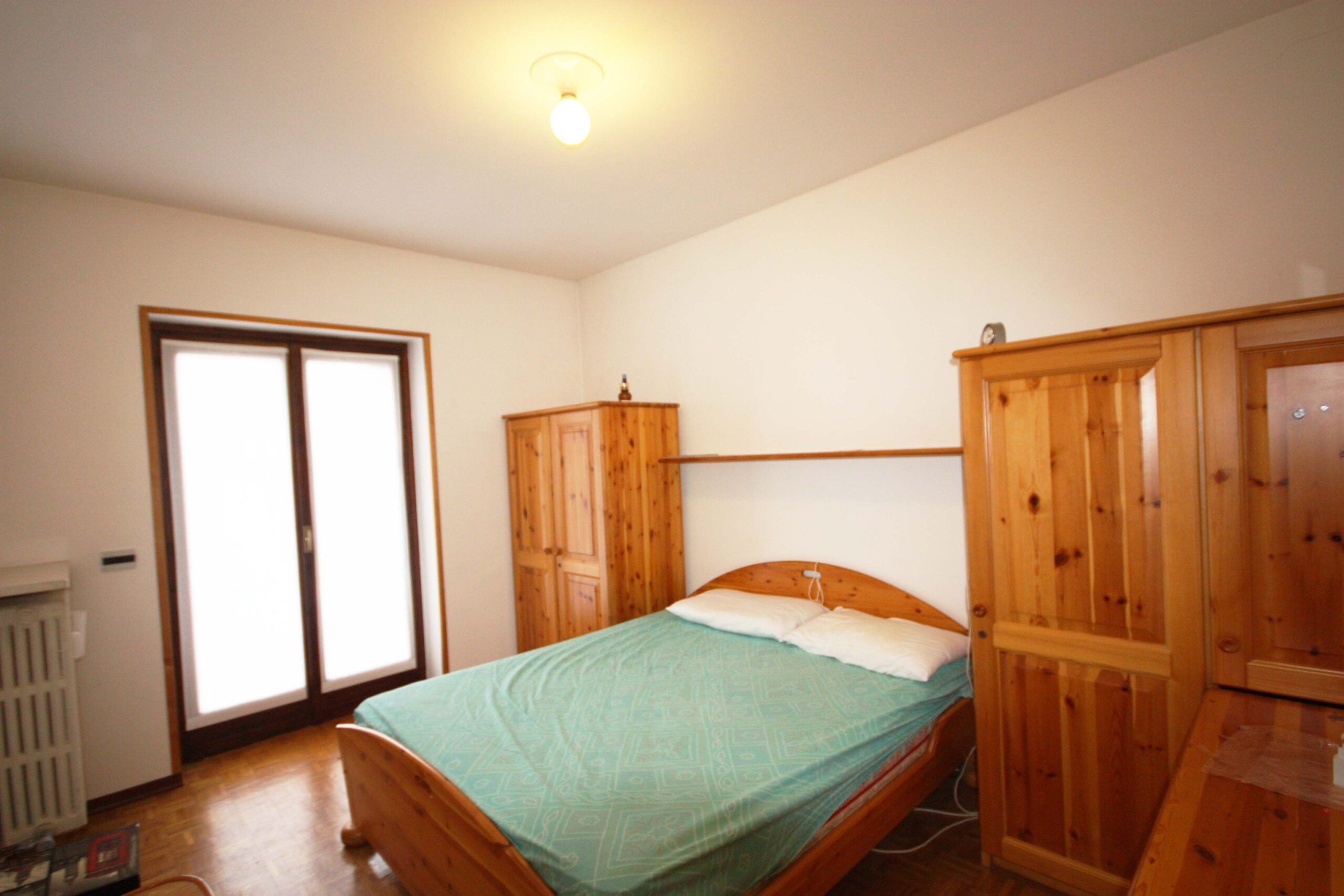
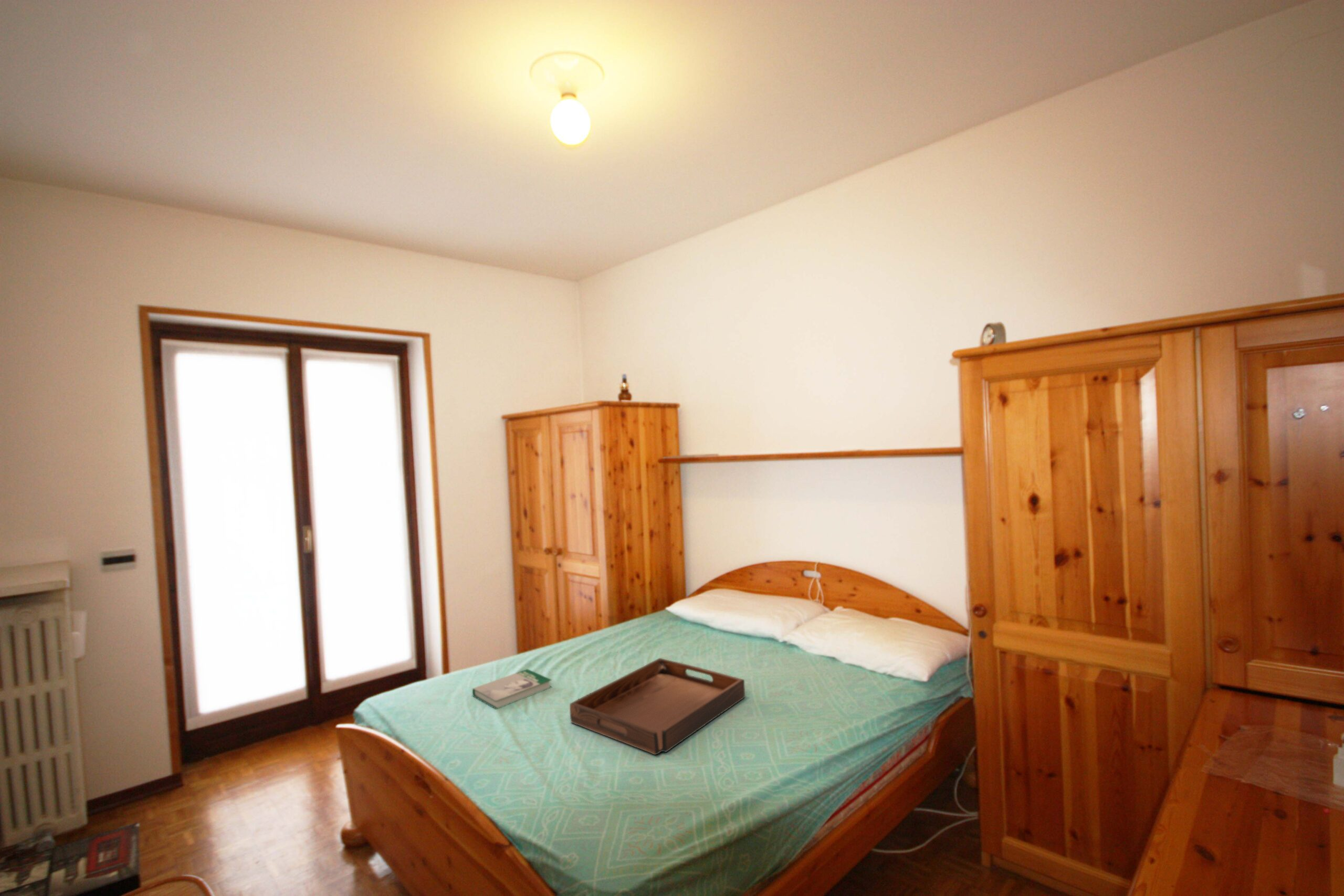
+ serving tray (659, 700)
+ book (512, 688)
